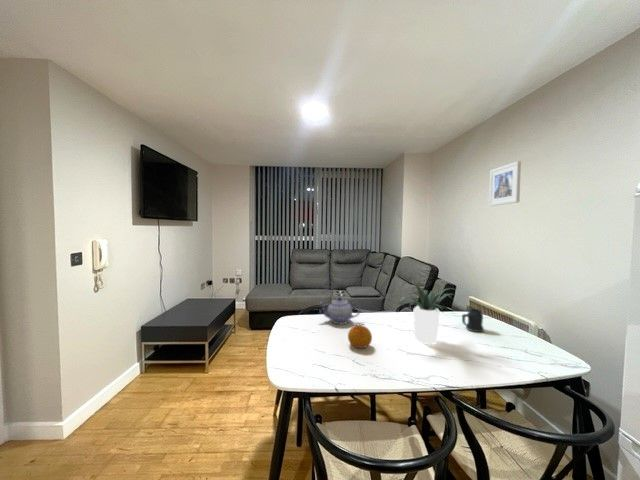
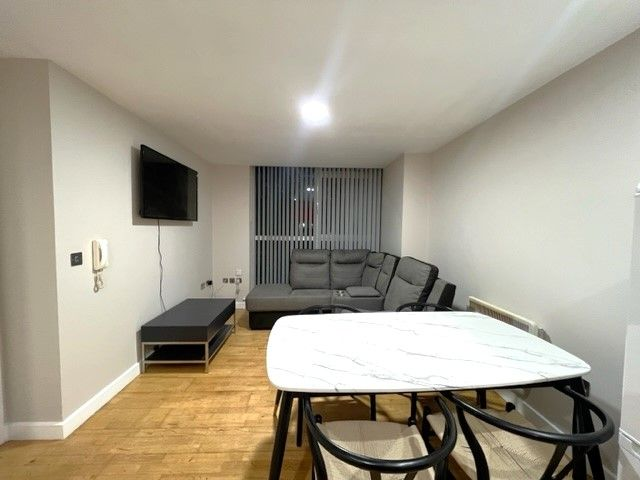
- teapot (339, 309)
- potted plant (425, 312)
- fruit (359, 335)
- mug (472, 319)
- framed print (503, 185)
